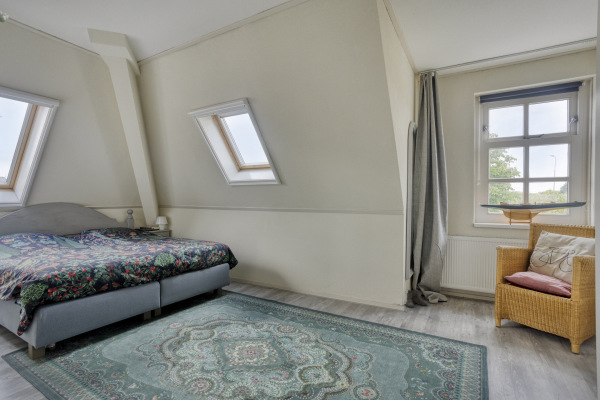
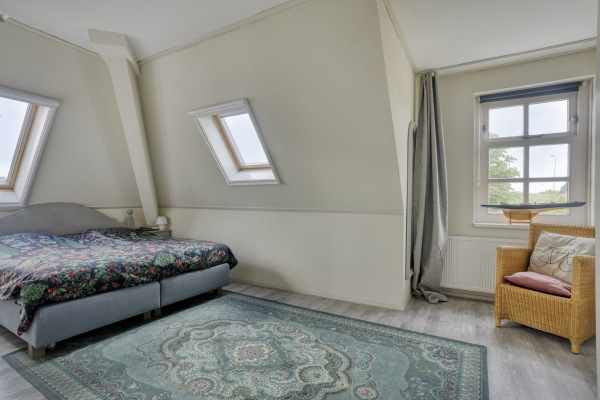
- boots (413, 298)
